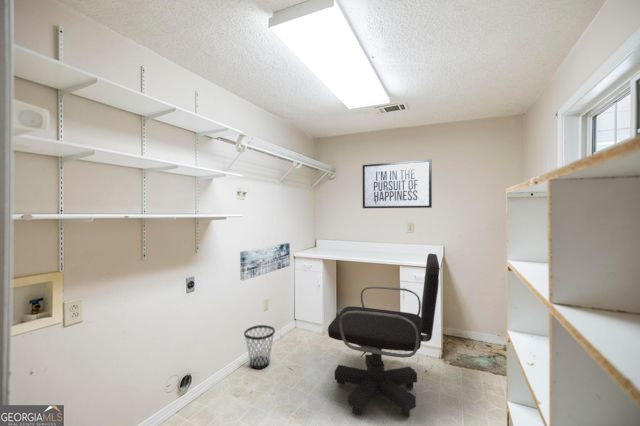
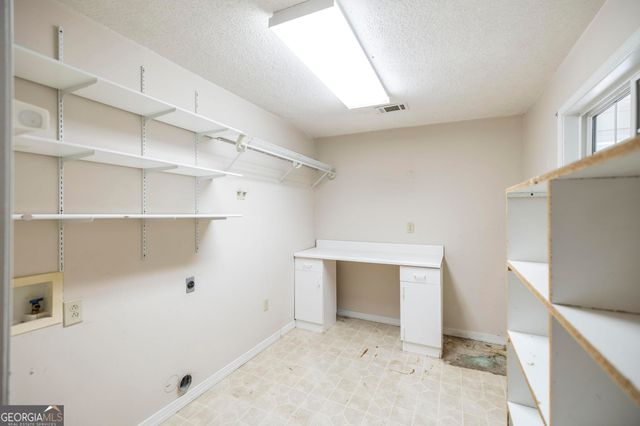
- mirror (395, 185)
- office chair (384, 324)
- wall art (267, 259)
- wastebasket (259, 347)
